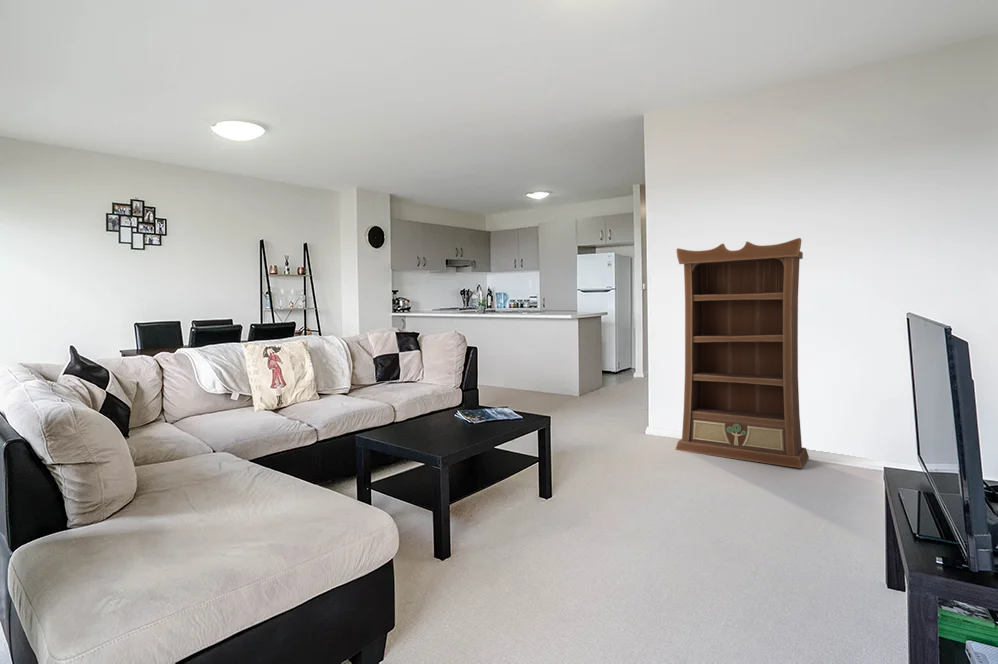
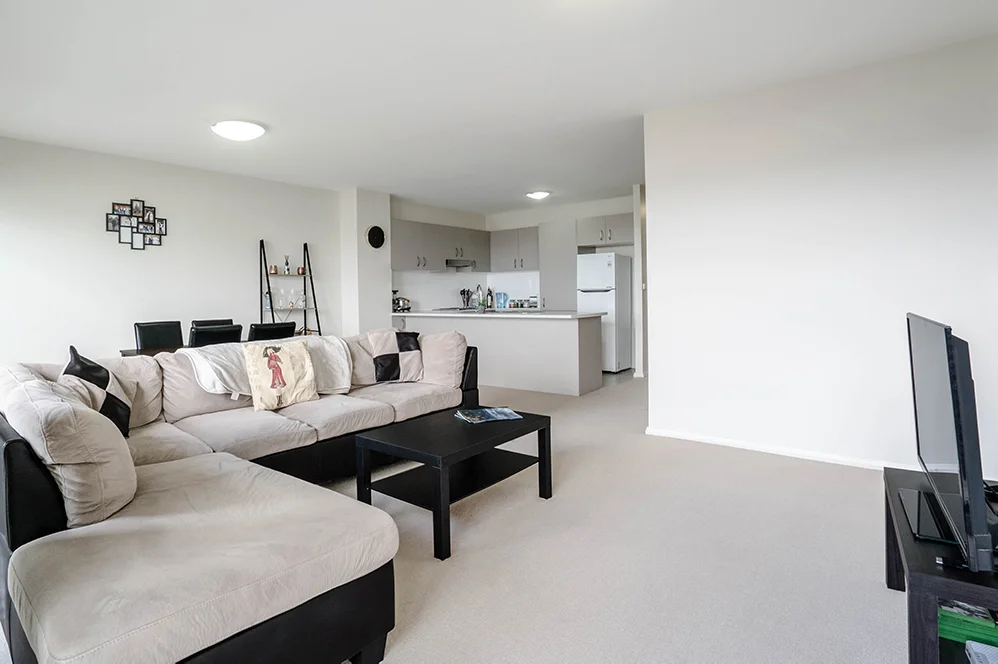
- bookcase (739, 349)
